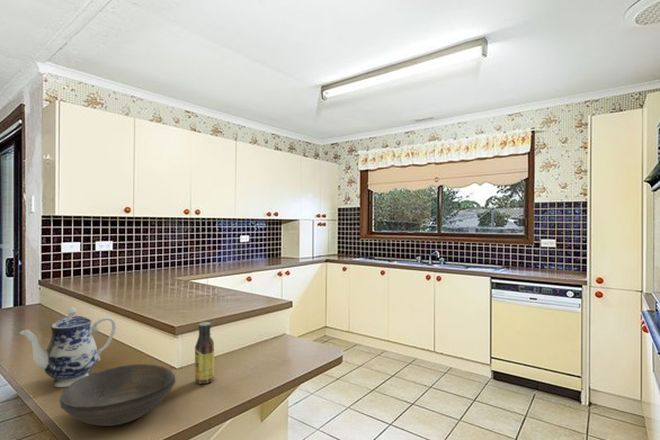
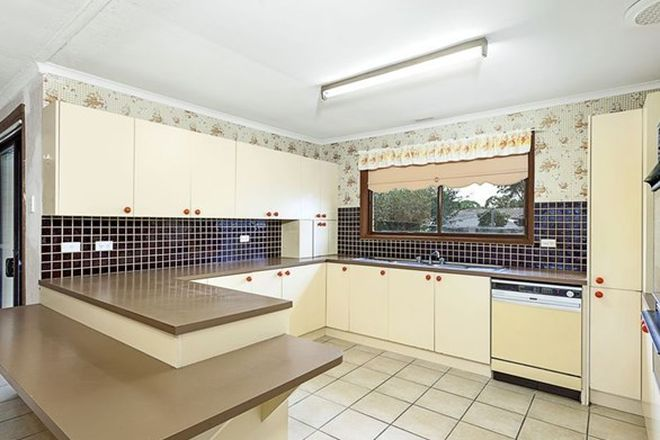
- sauce bottle (204, 352)
- teapot (71, 343)
- bowl (121, 398)
